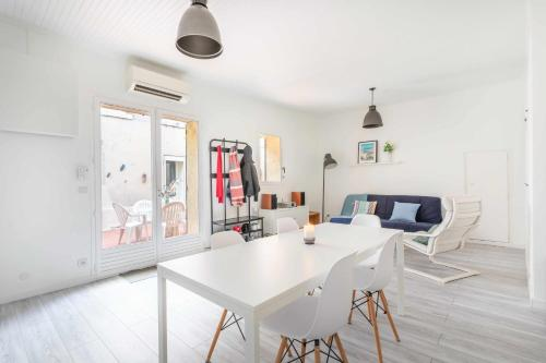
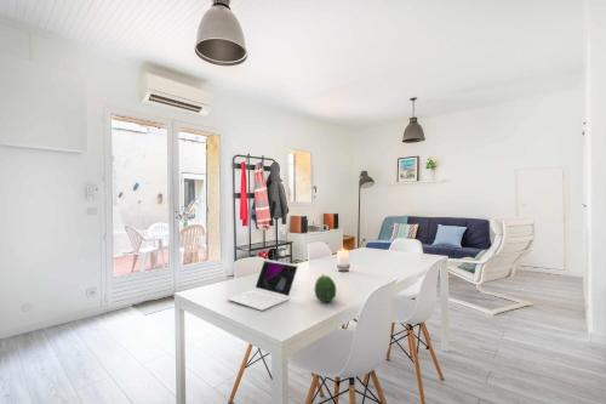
+ fruit (325, 288)
+ laptop (263, 279)
